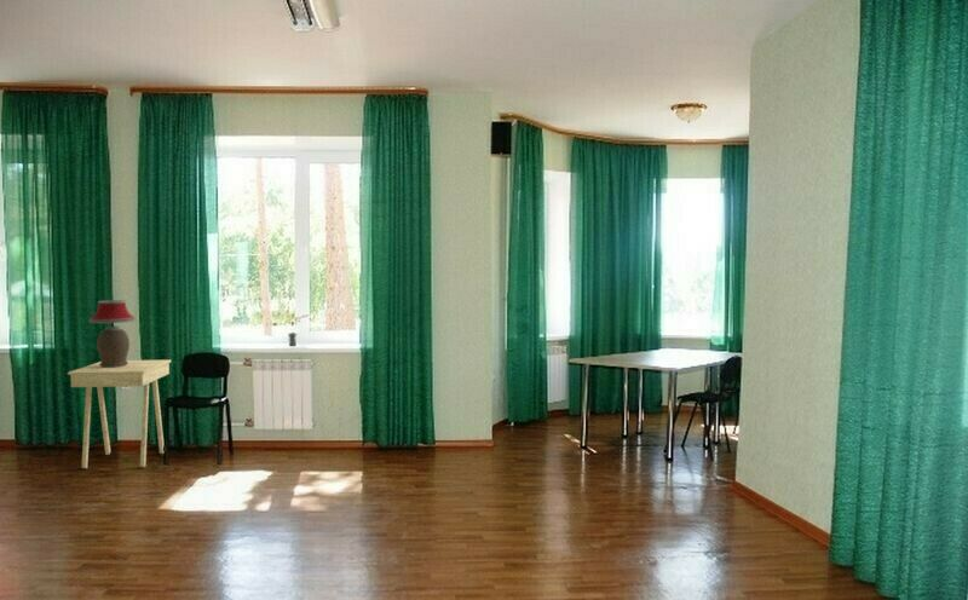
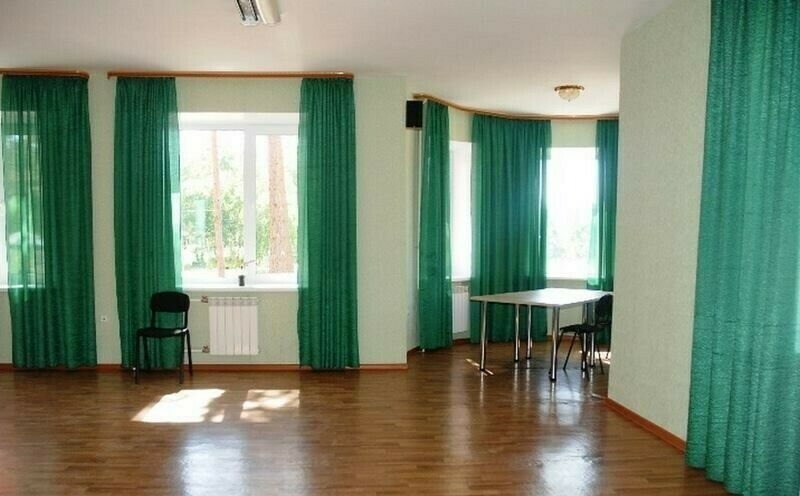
- table lamp (113, 333)
- side table (105, 412)
